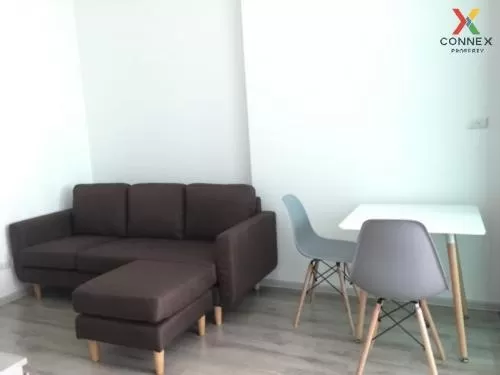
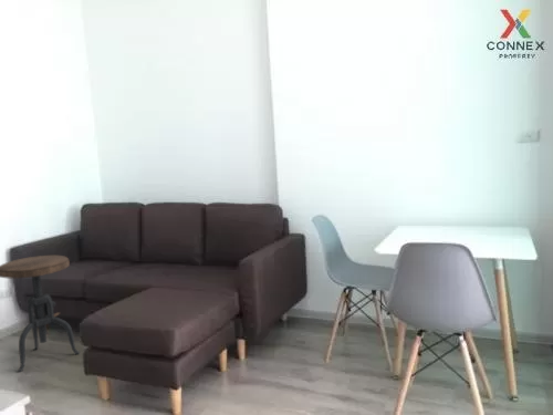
+ side table (39, 310)
